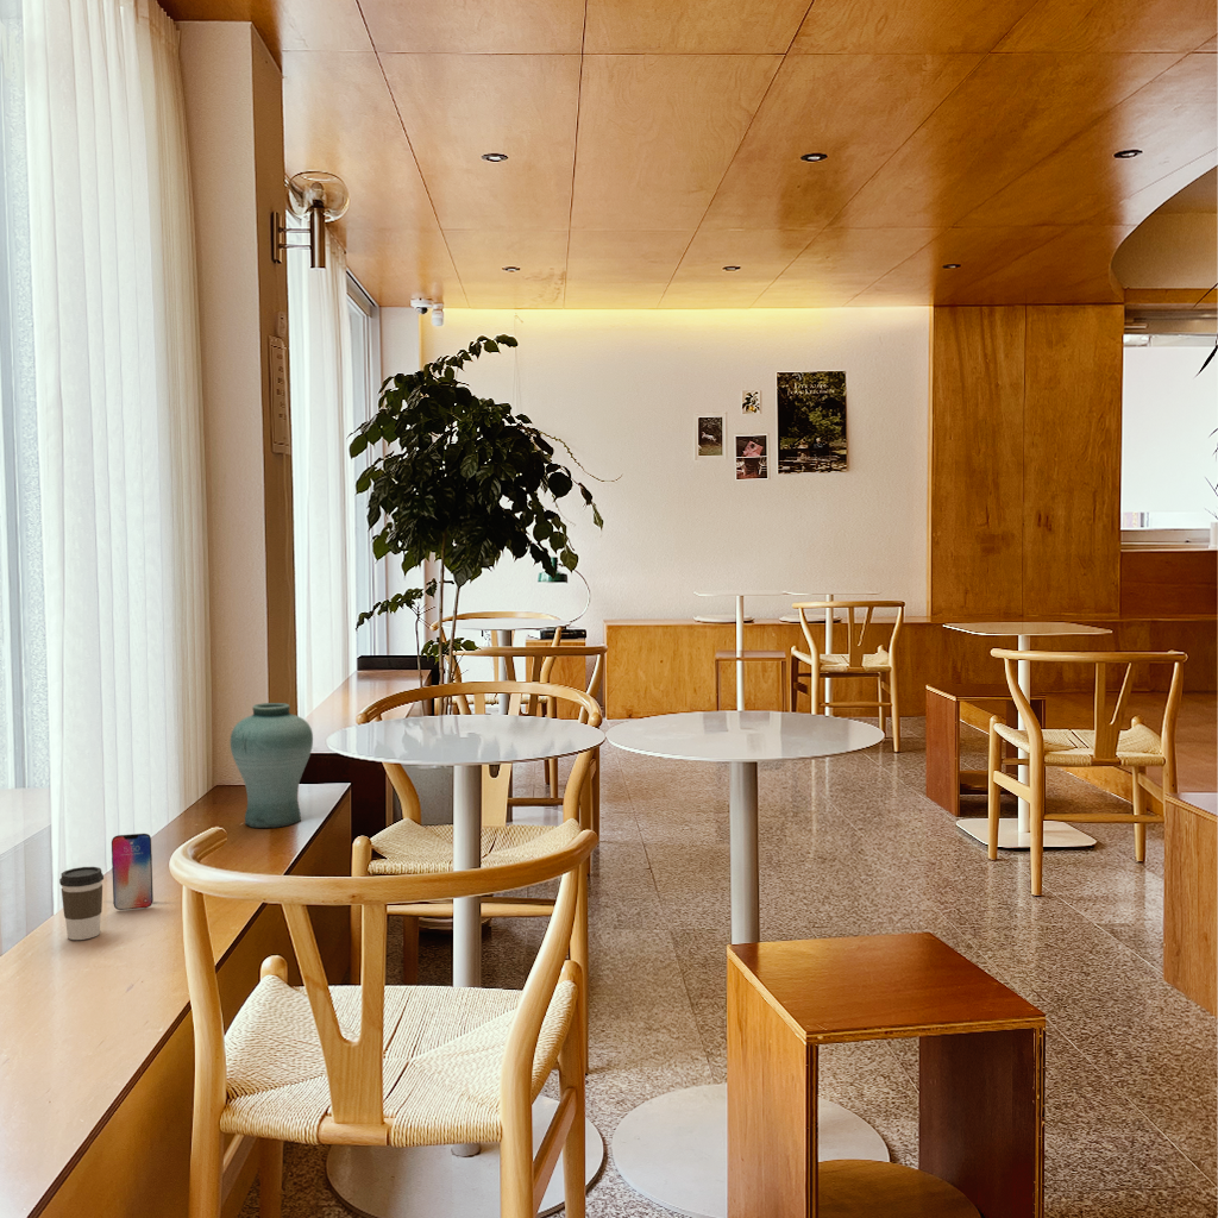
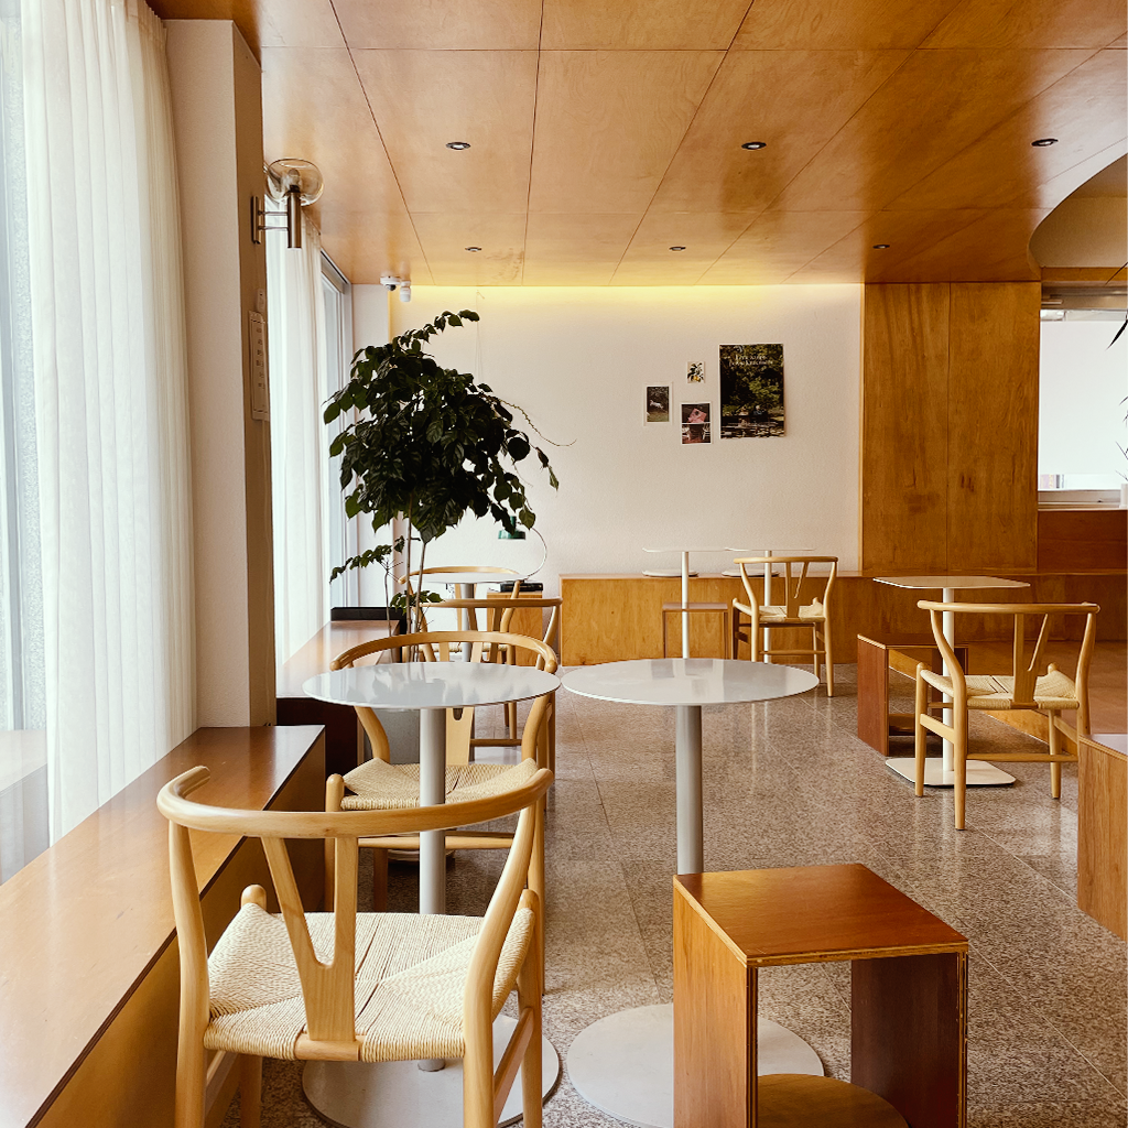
- smartphone (132, 871)
- coffee cup (82, 903)
- vase (272, 762)
